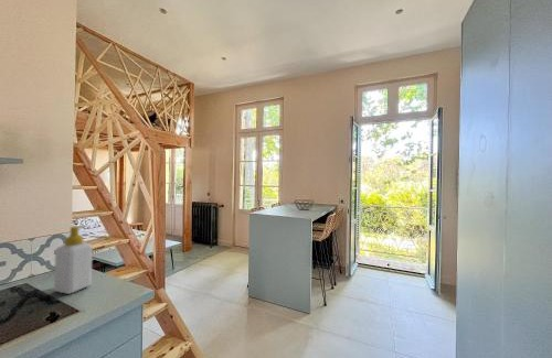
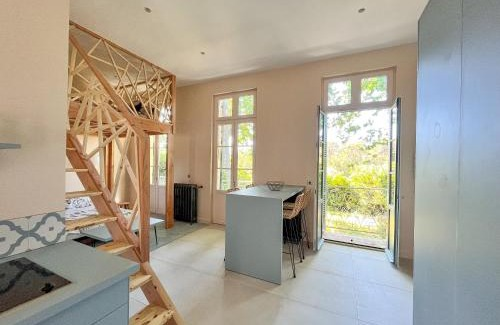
- soap bottle (74, 257)
